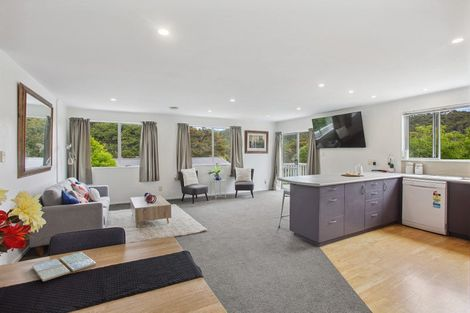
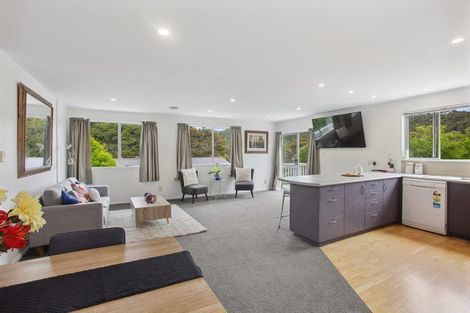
- drink coaster (63, 265)
